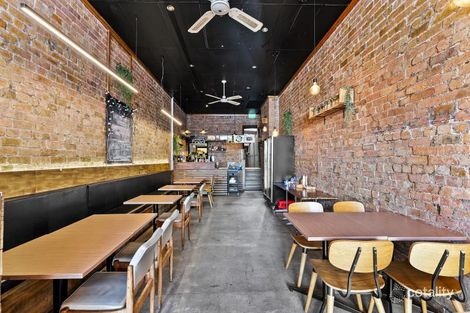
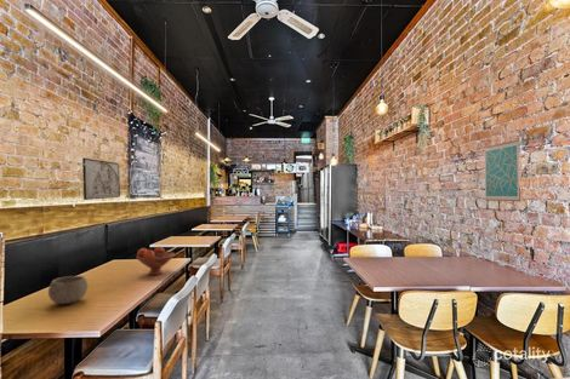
+ fruit bowl (155, 260)
+ bowl (68, 291)
+ wall art (500, 172)
+ relief sculpture (104, 179)
